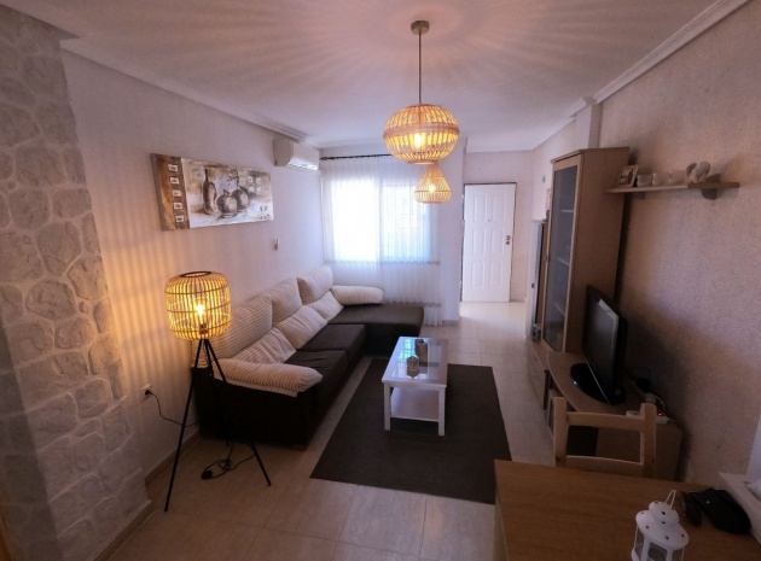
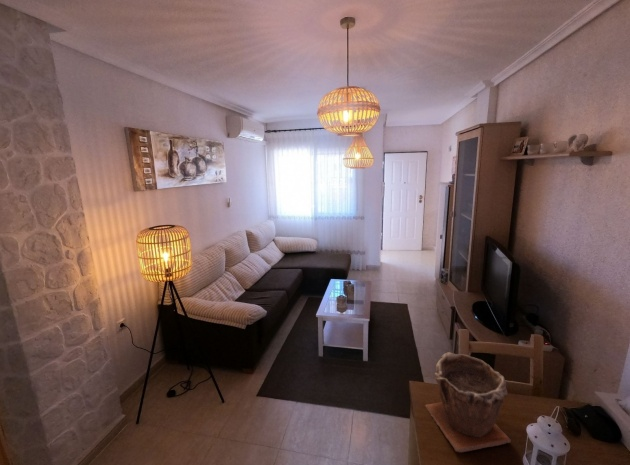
+ plant pot (466, 397)
